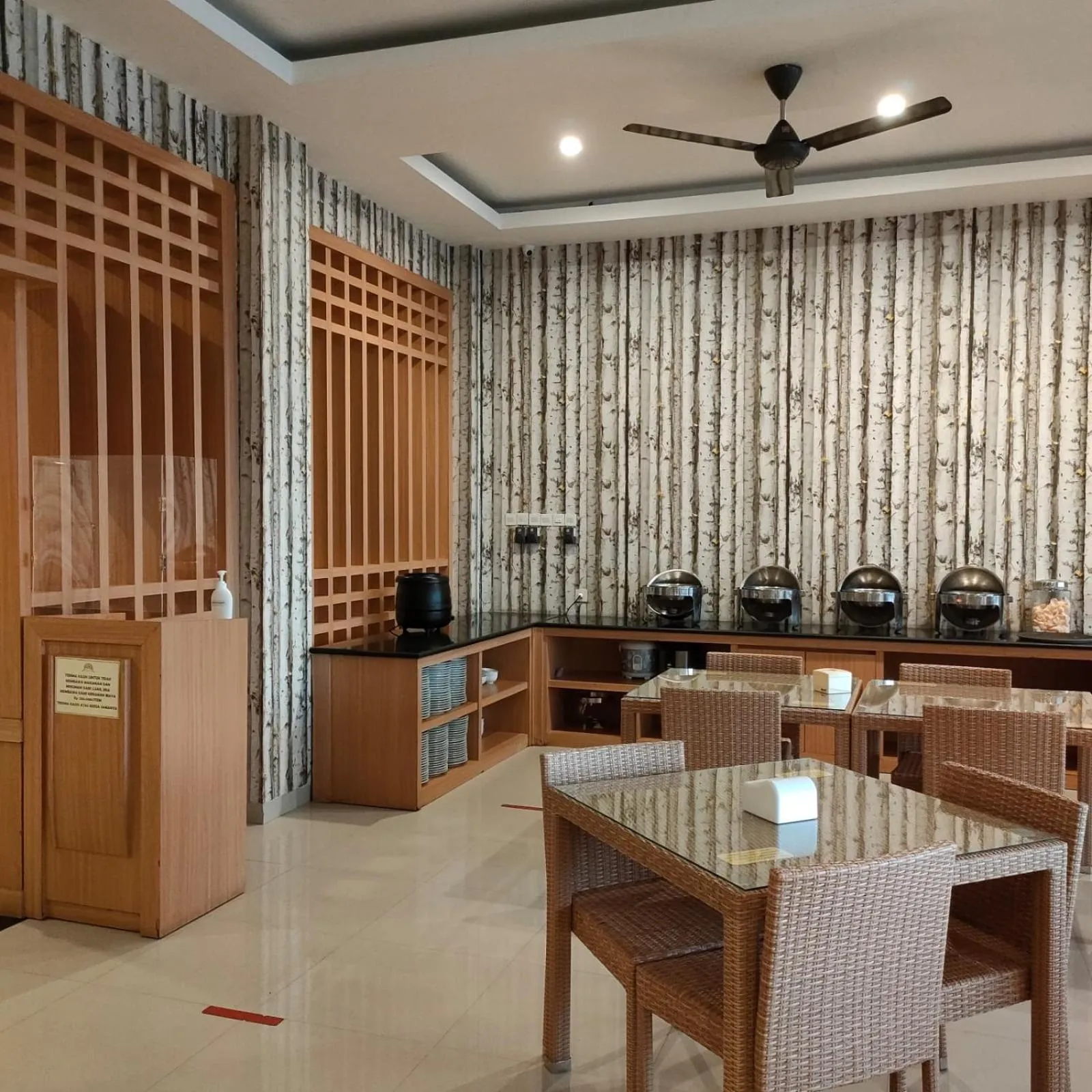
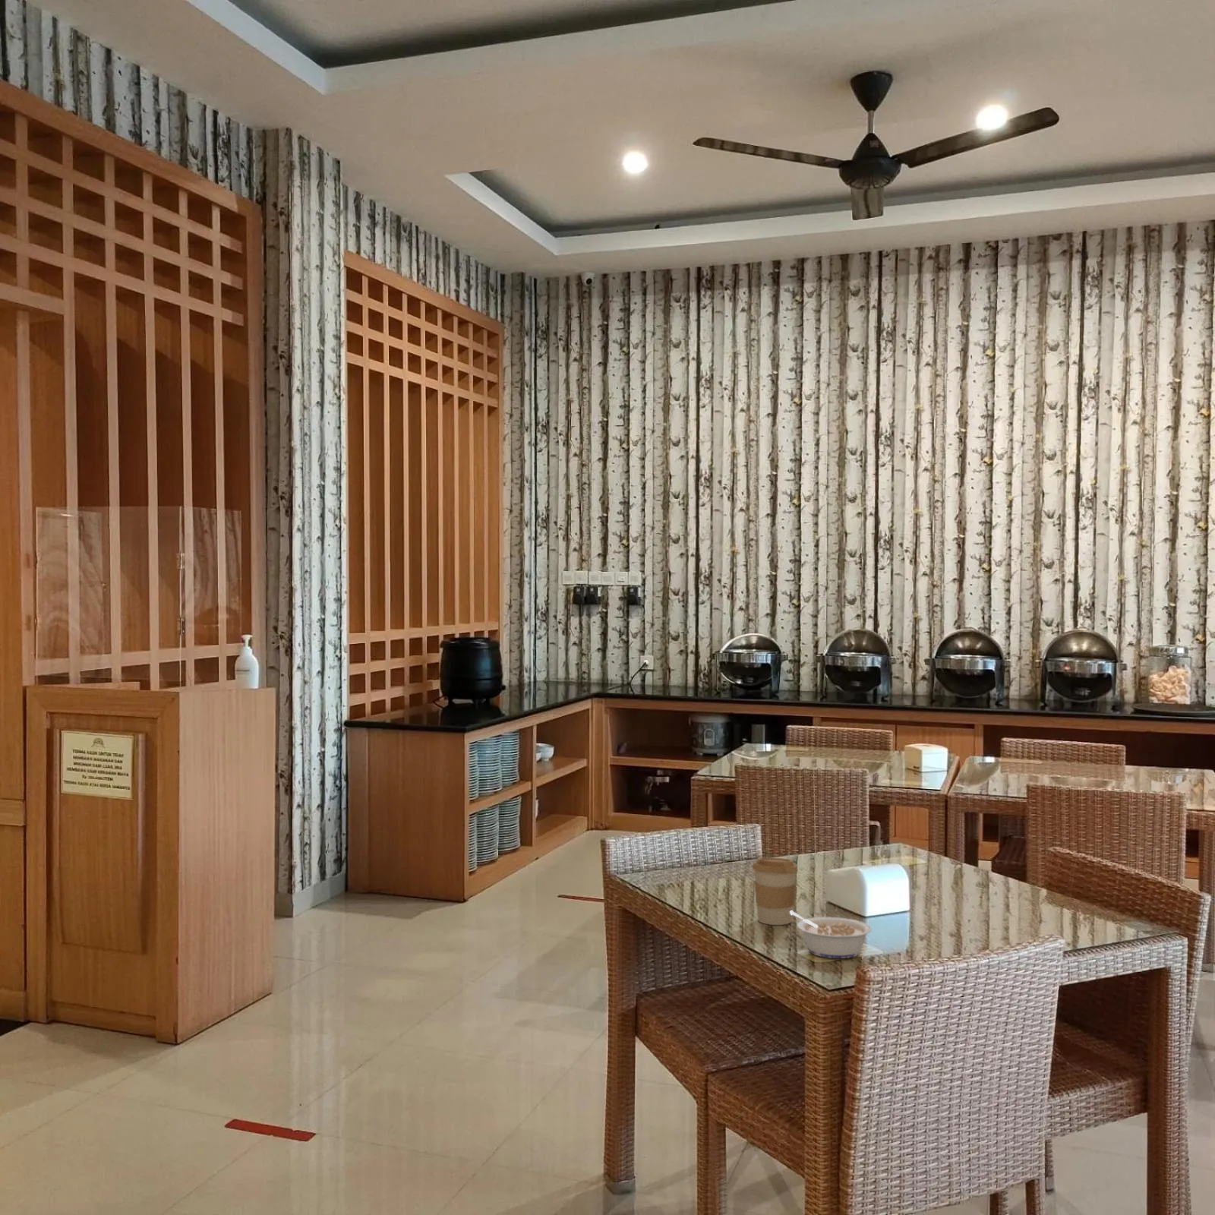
+ coffee cup (774, 889)
+ legume (831, 937)
